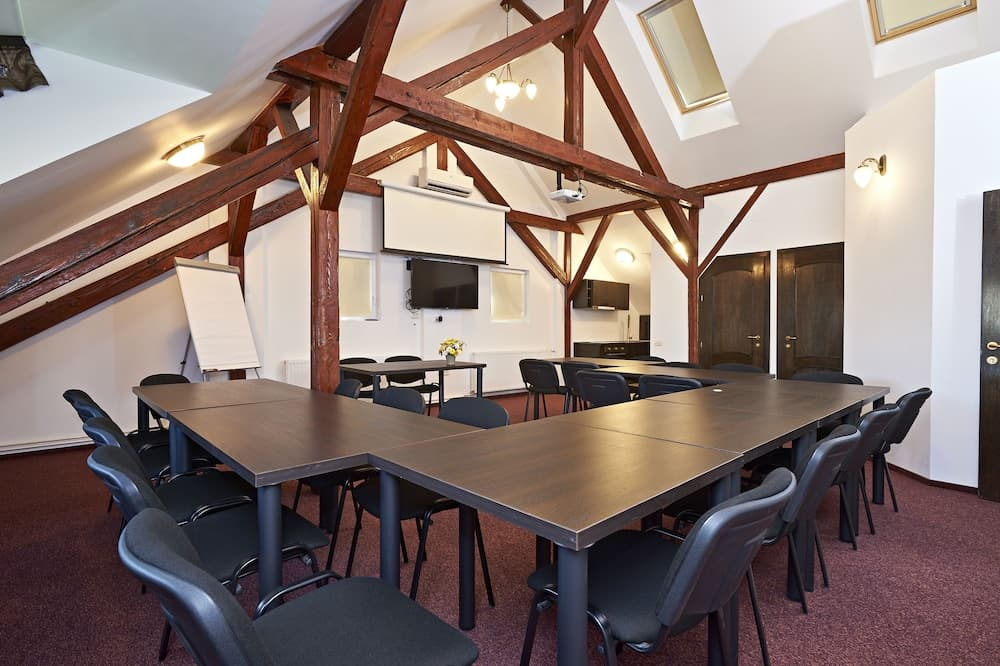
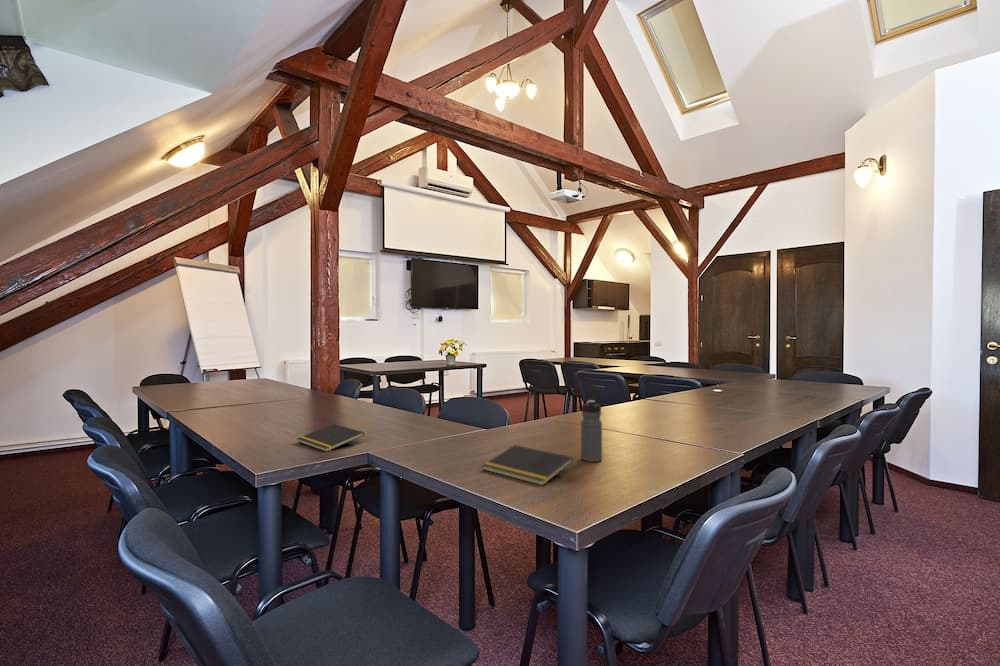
+ notepad (330, 436)
+ water bottle (591, 429)
+ notepad (527, 463)
